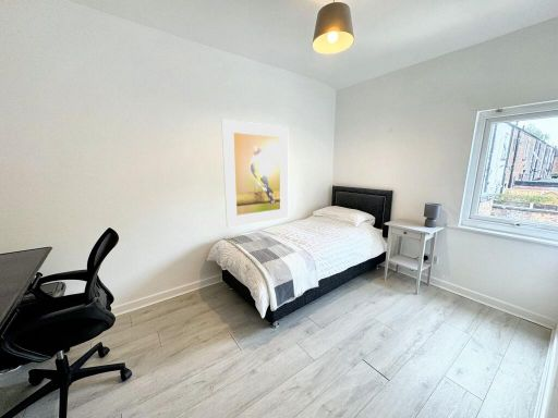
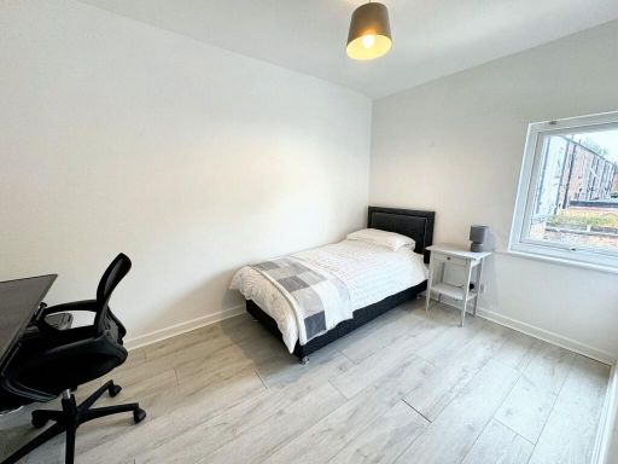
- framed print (258, 174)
